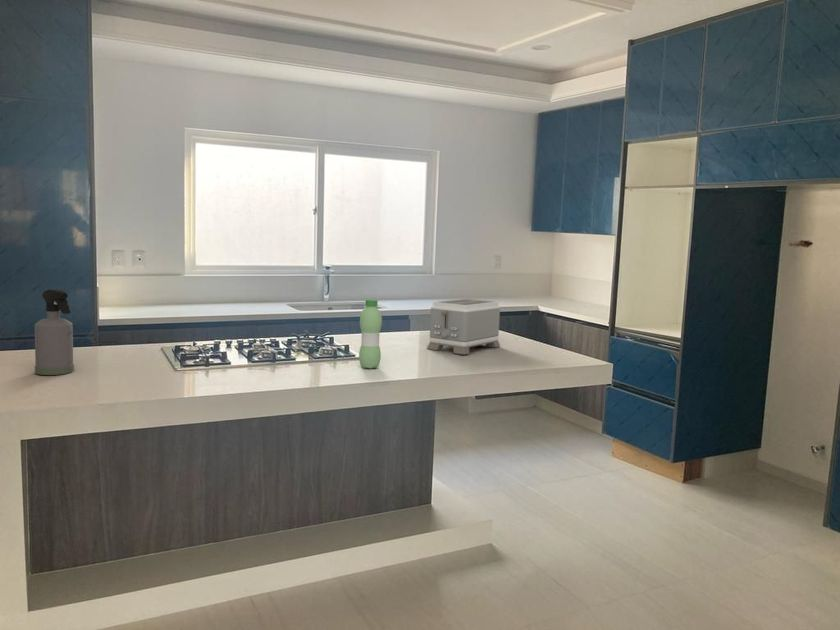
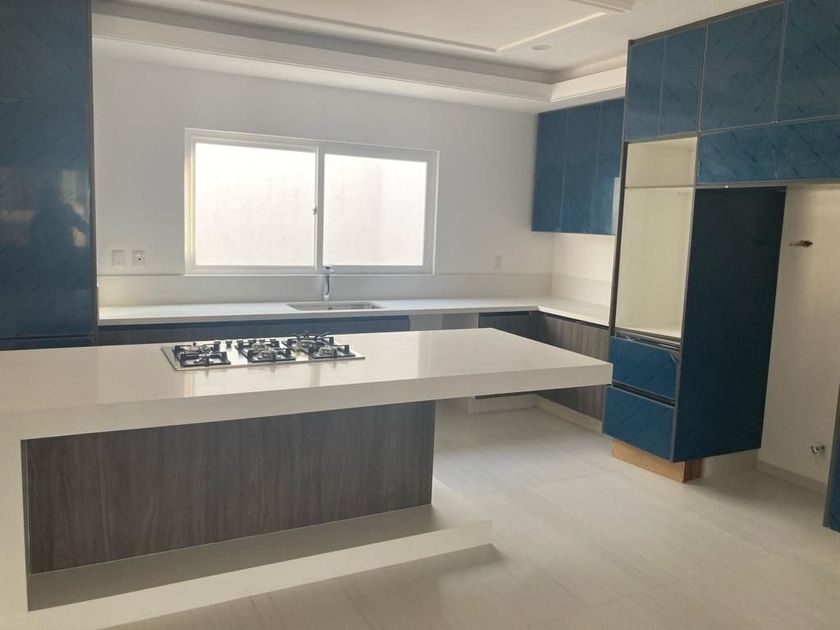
- spray bottle (55, 330)
- water bottle (370, 333)
- toaster (463, 325)
